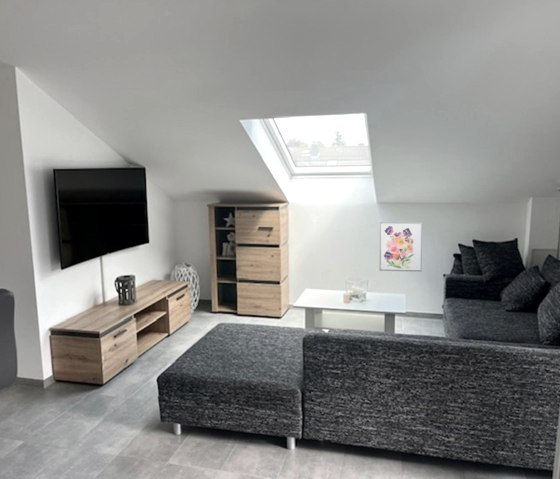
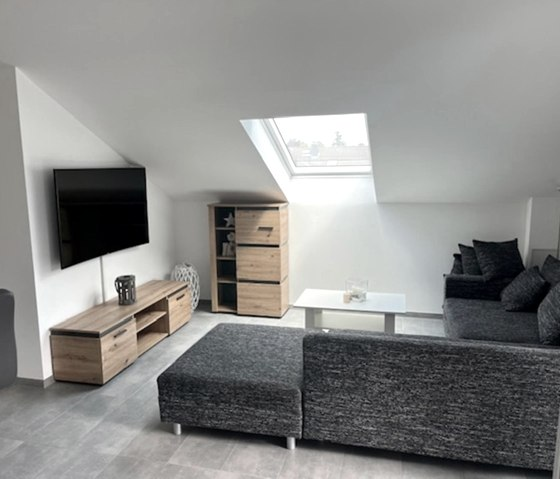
- wall art (400, 246)
